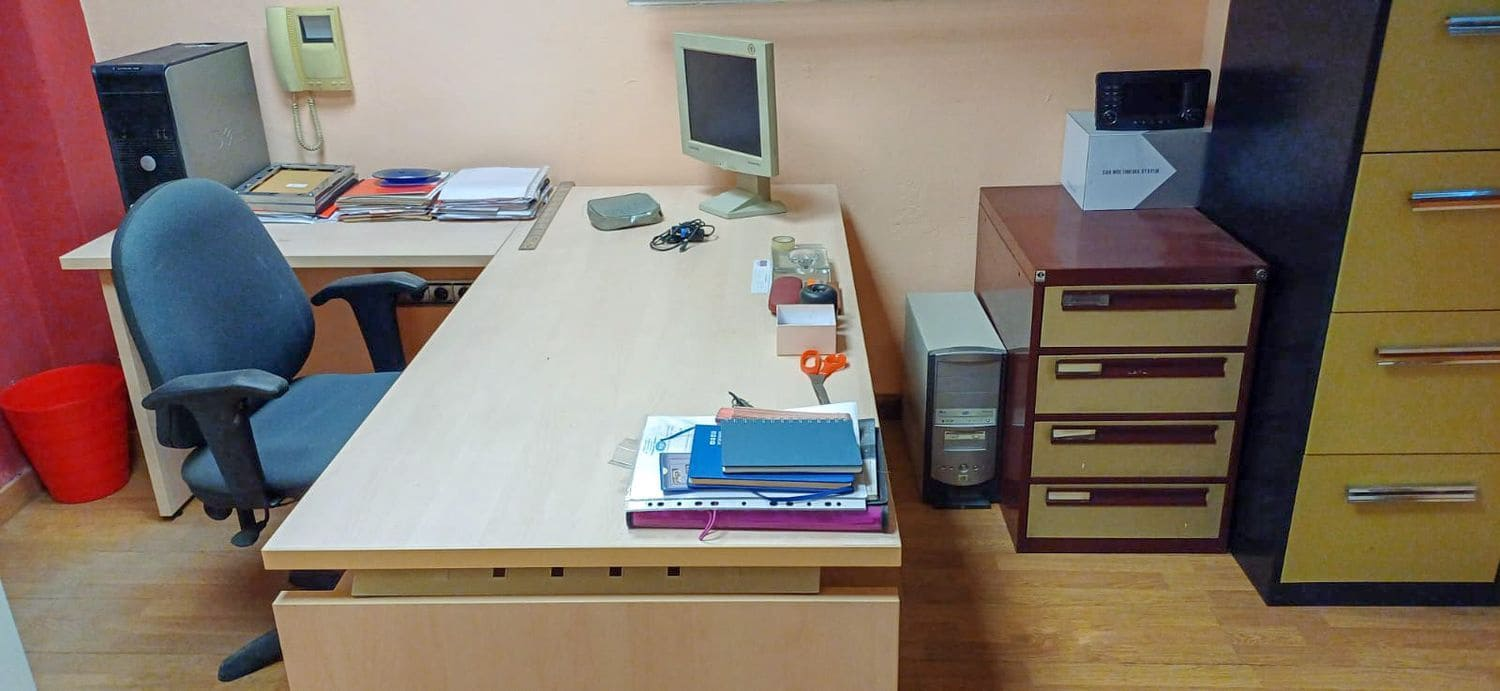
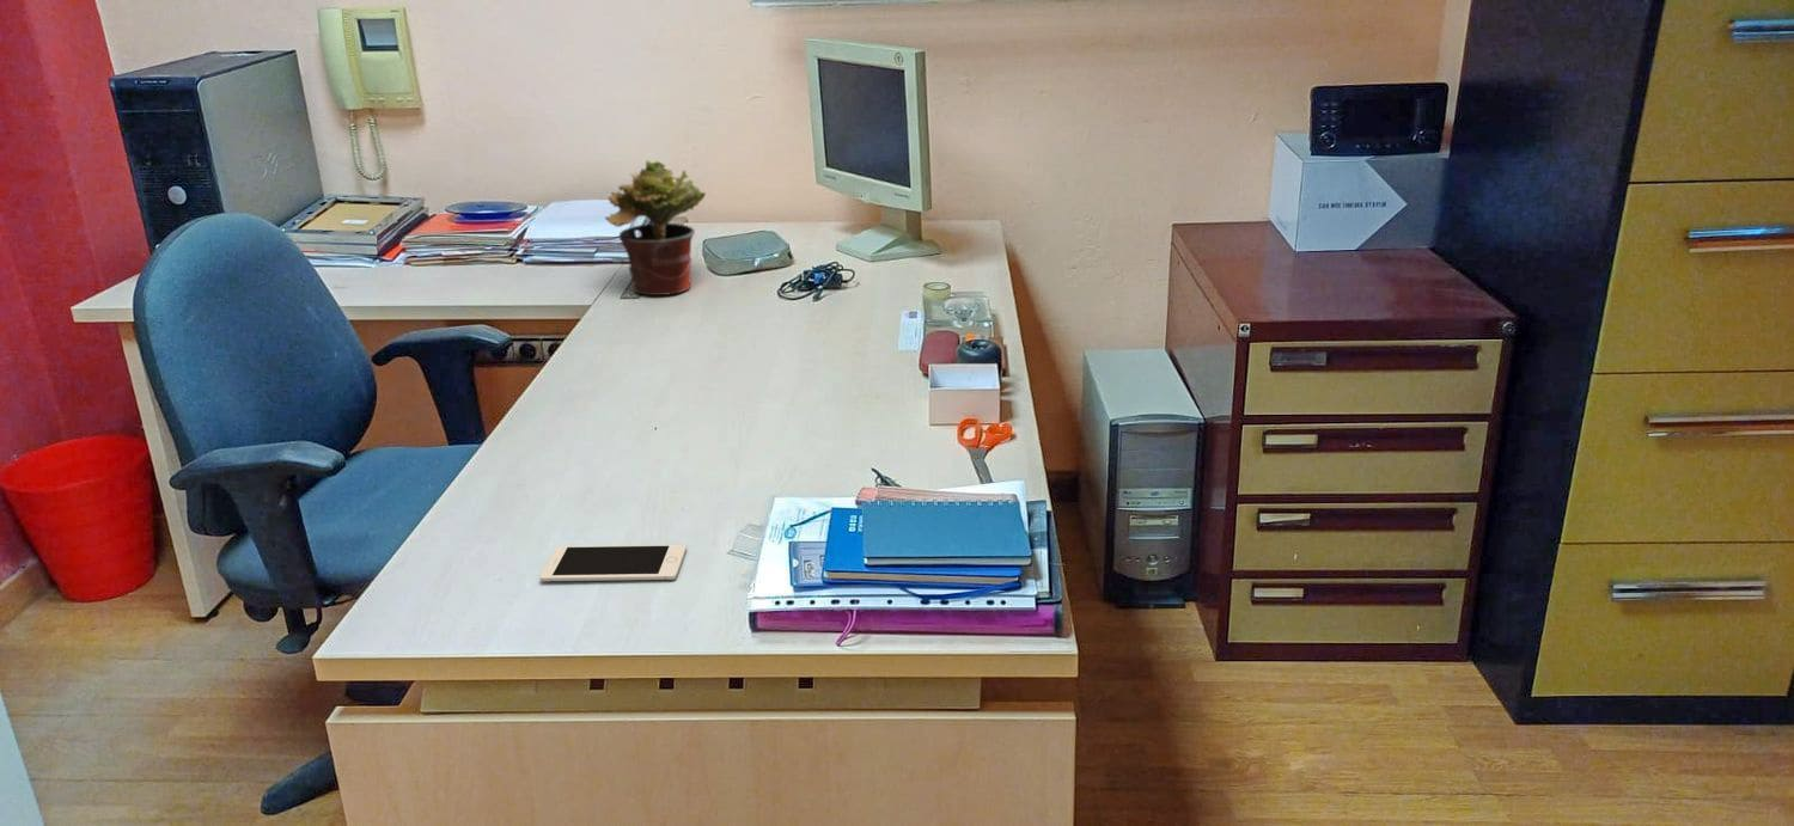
+ potted plant (659, 224)
+ cell phone (615, 562)
